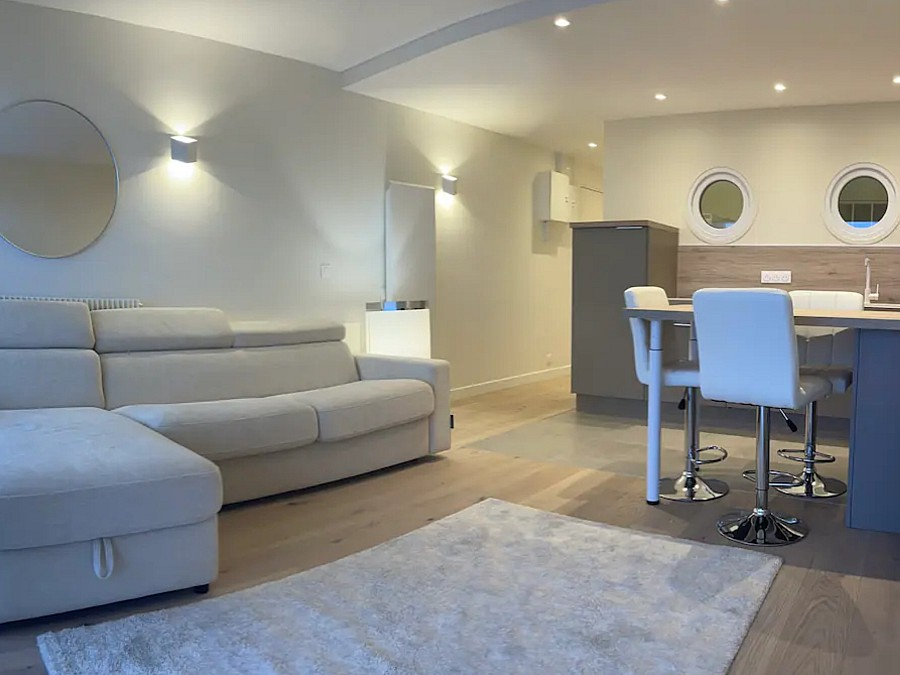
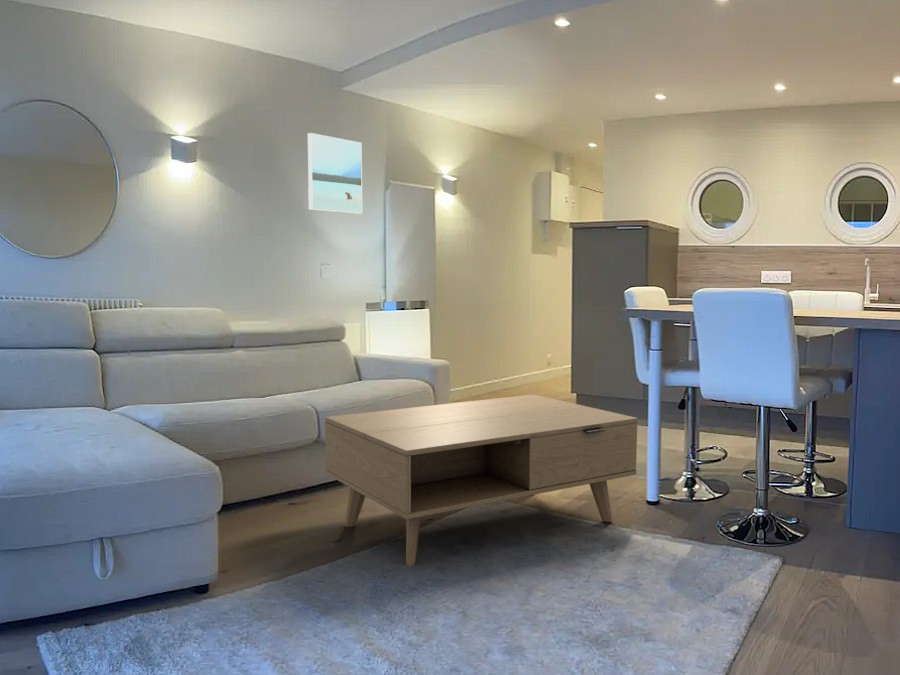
+ coffee table (482, 471)
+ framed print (336, 175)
